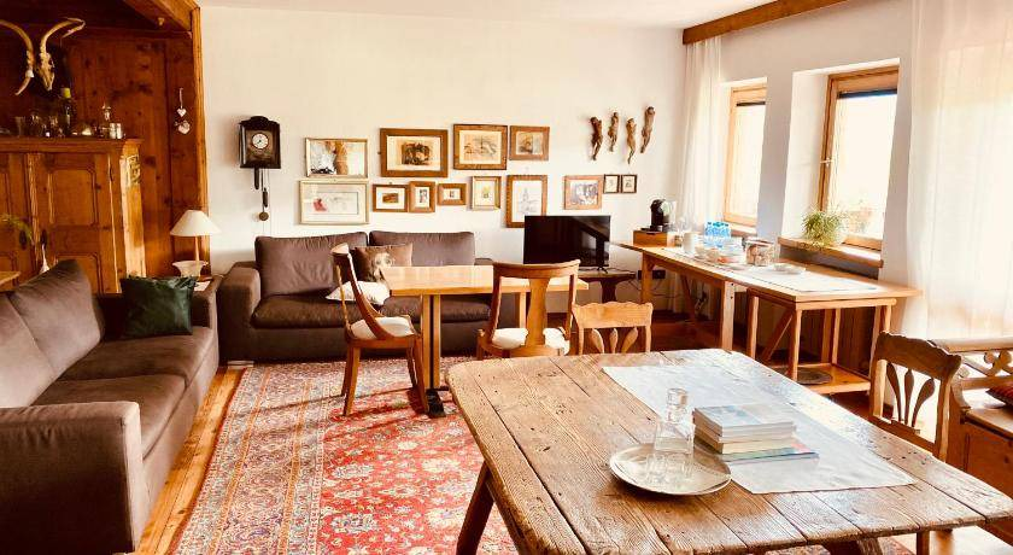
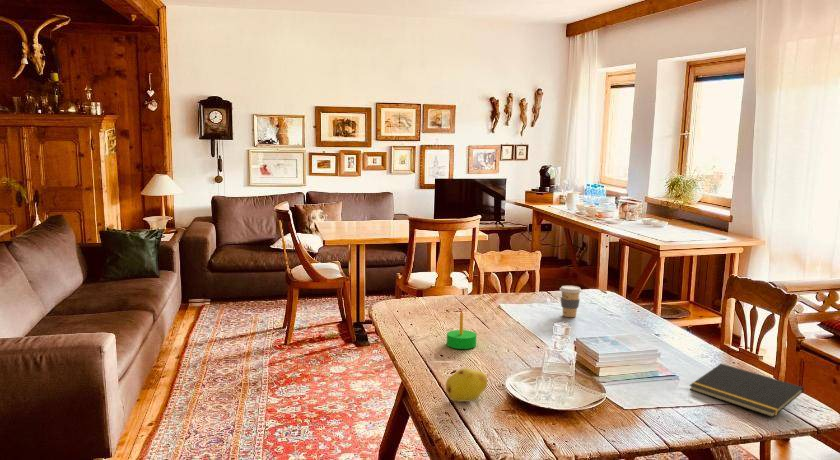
+ coffee cup (570, 301)
+ candle (461, 326)
+ notepad (745, 388)
+ fruit (467, 384)
